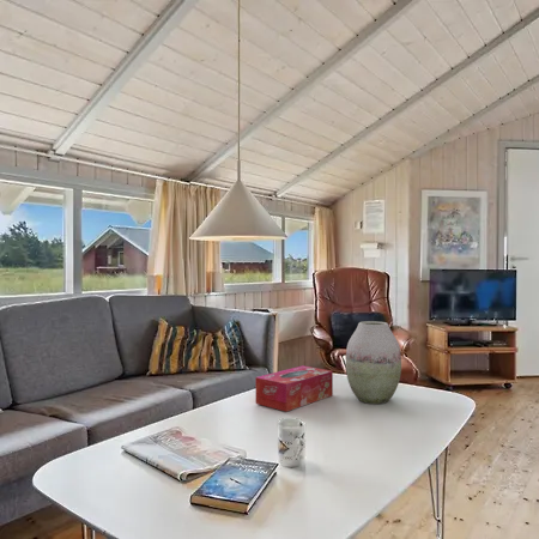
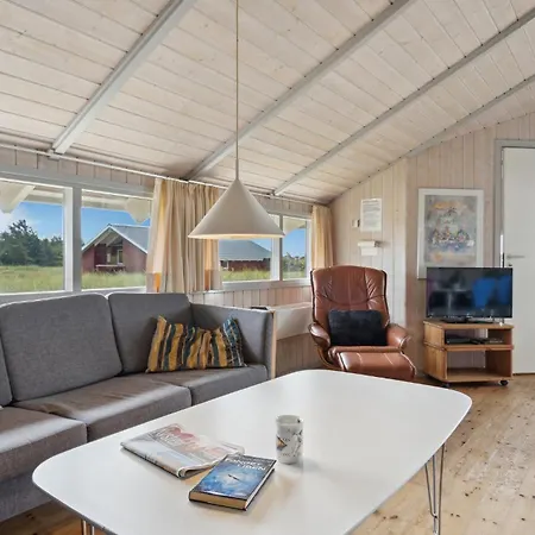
- vase (373, 361)
- tissue box (295, 386)
